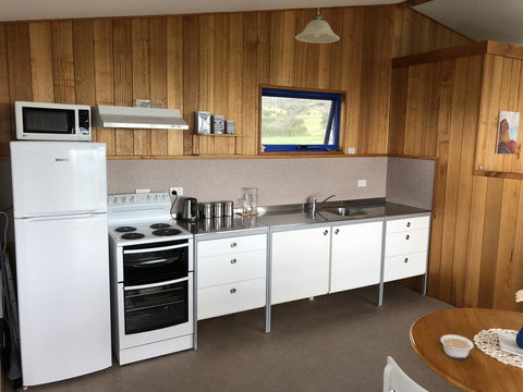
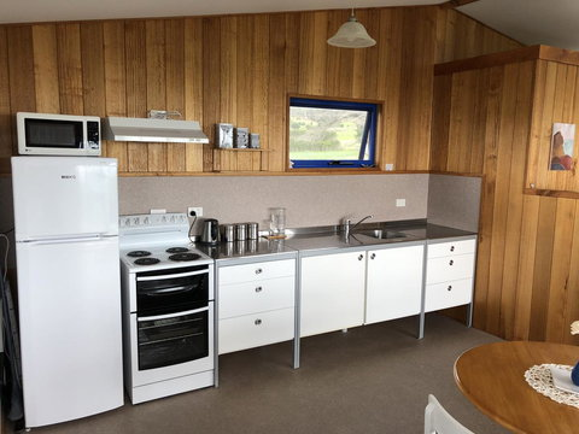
- legume (457, 346)
